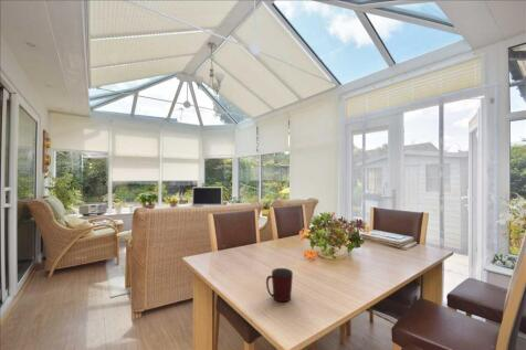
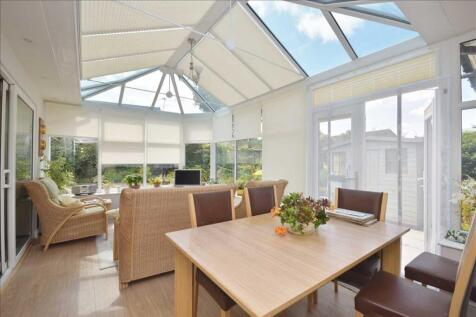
- mug (278, 285)
